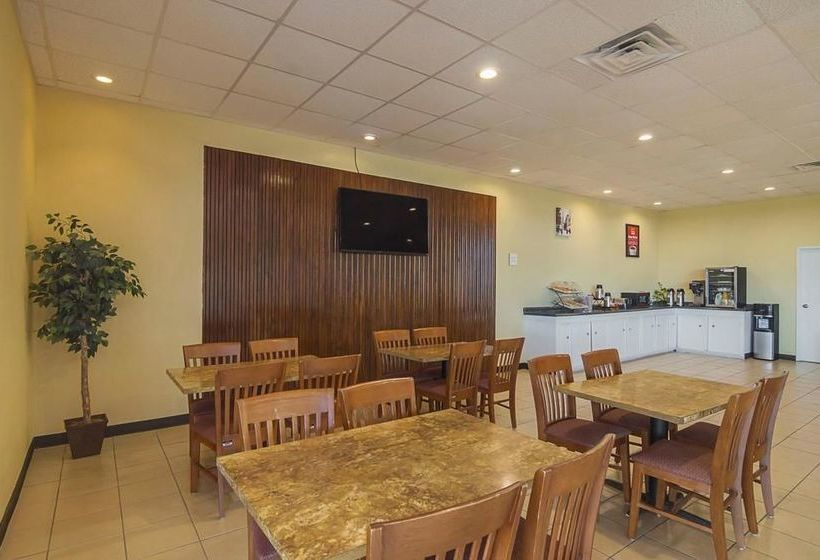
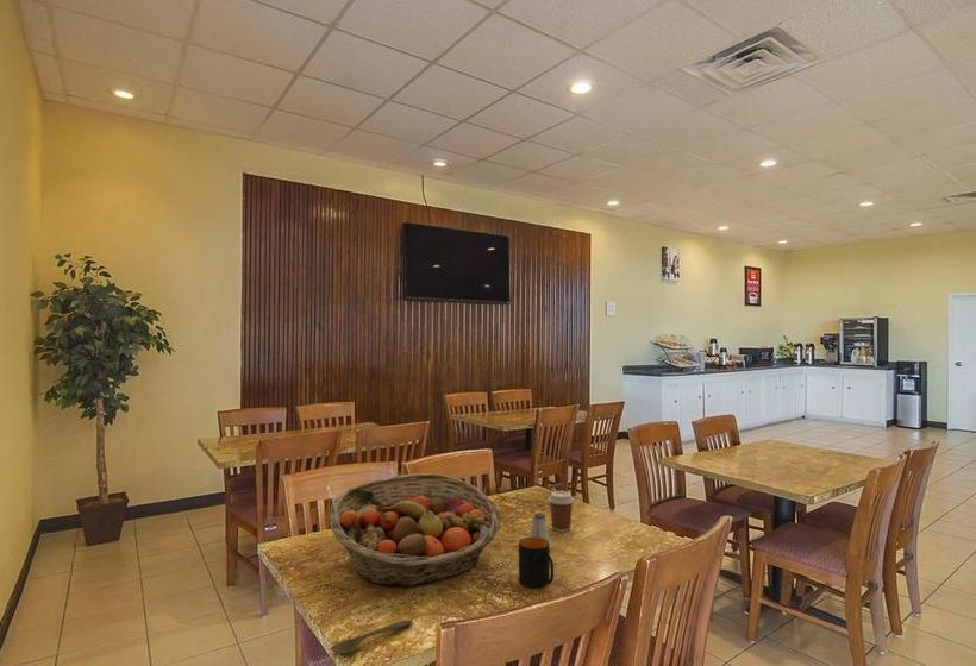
+ fruit basket (417, 524)
+ saltshaker (539, 530)
+ mug (538, 564)
+ coffee cup (561, 510)
+ spoon (374, 634)
